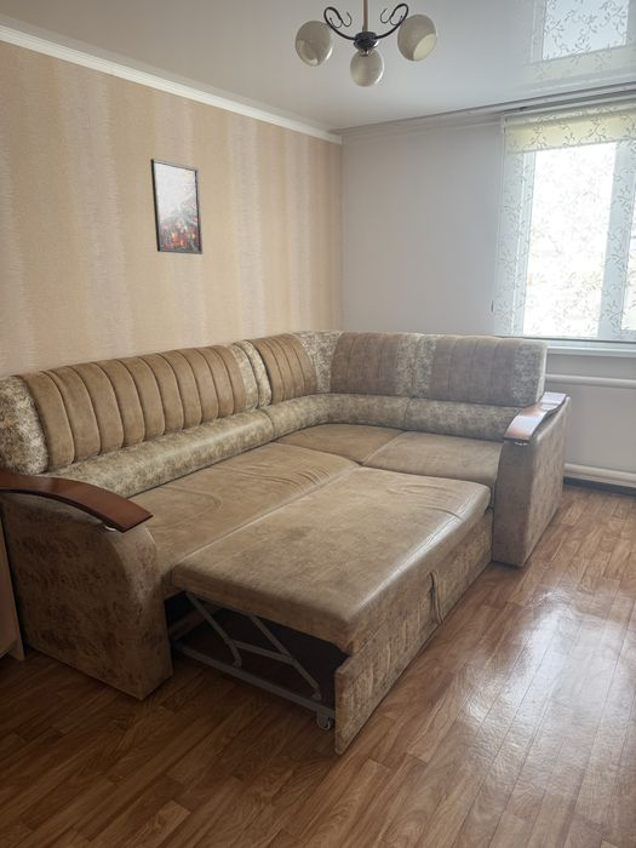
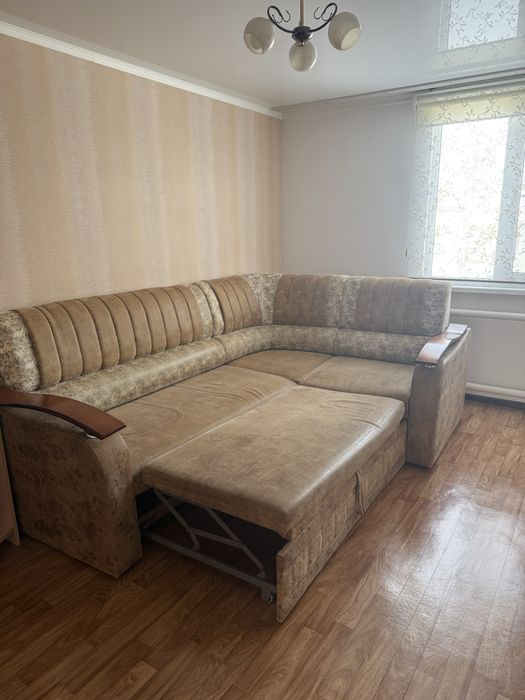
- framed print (177, 208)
